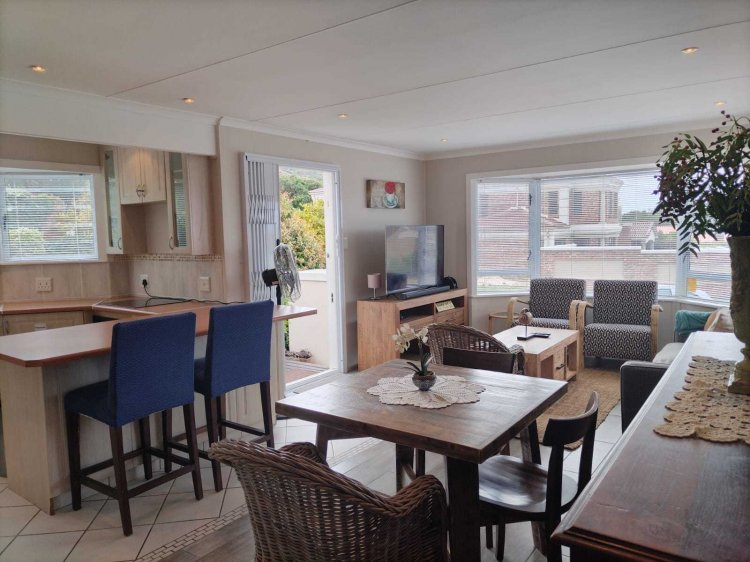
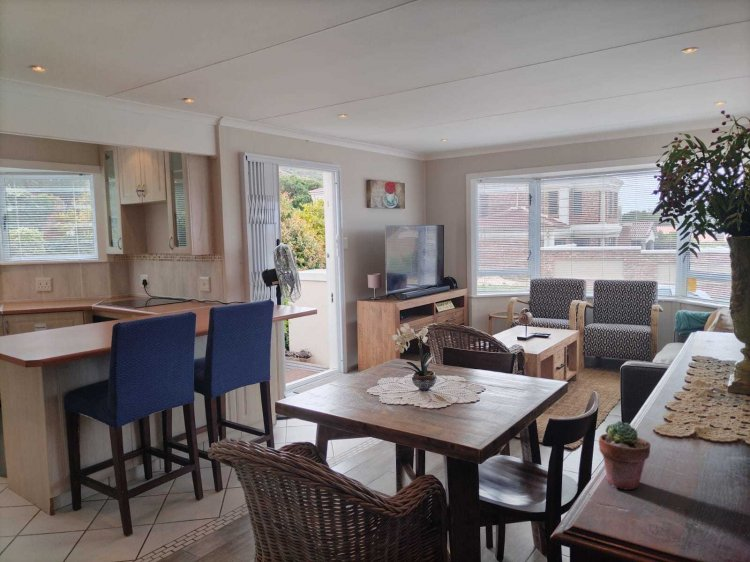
+ potted succulent (623, 452)
